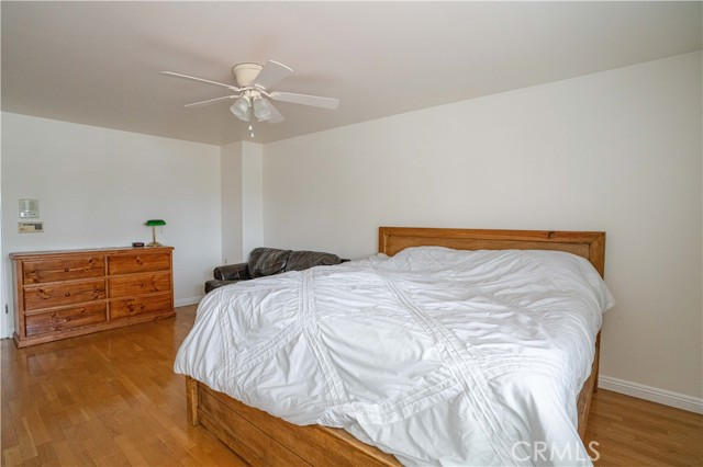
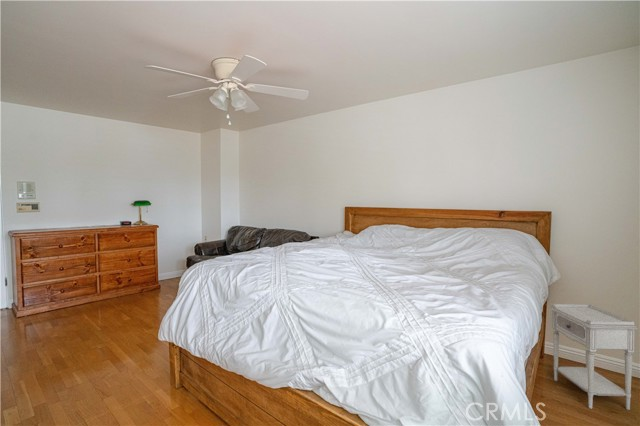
+ nightstand (588, 352)
